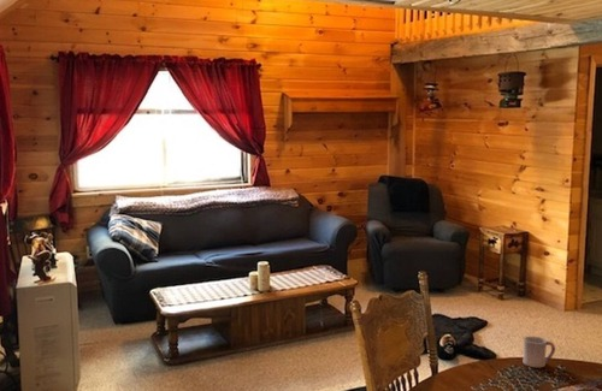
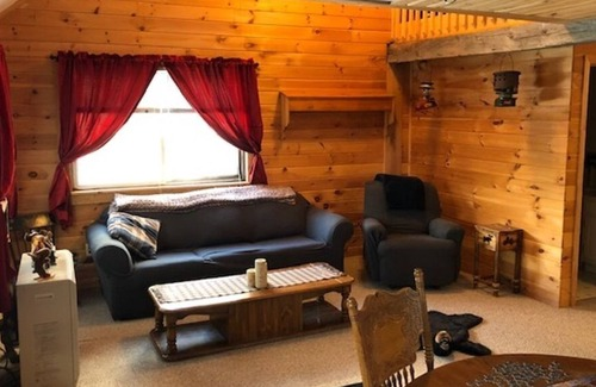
- cup (538, 351)
